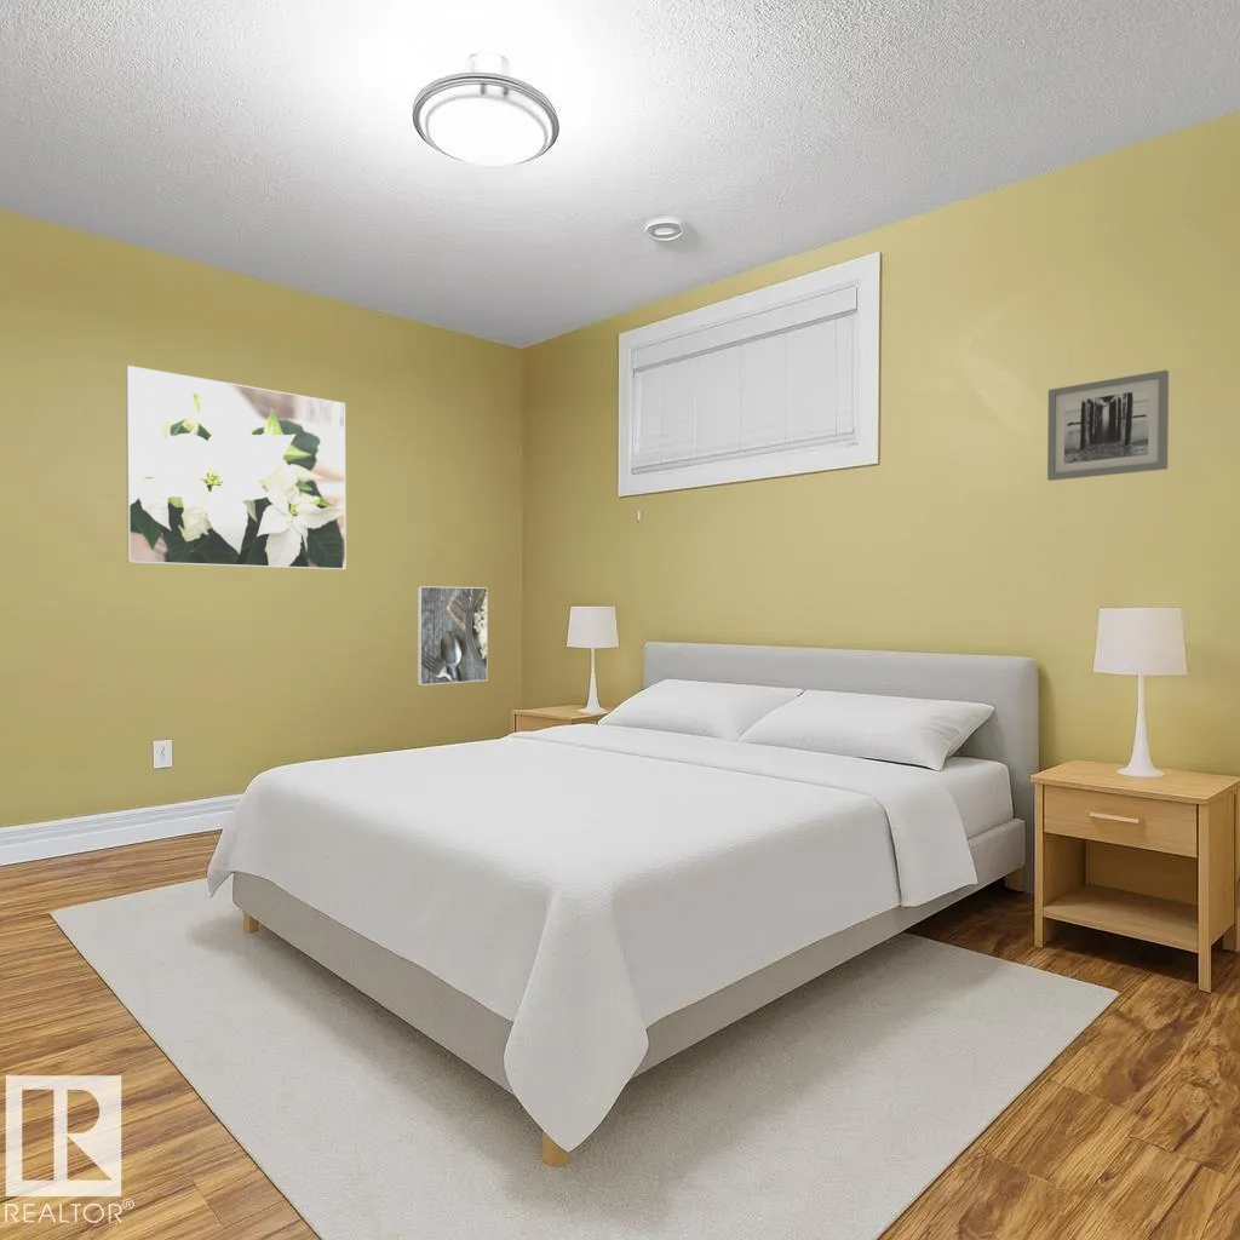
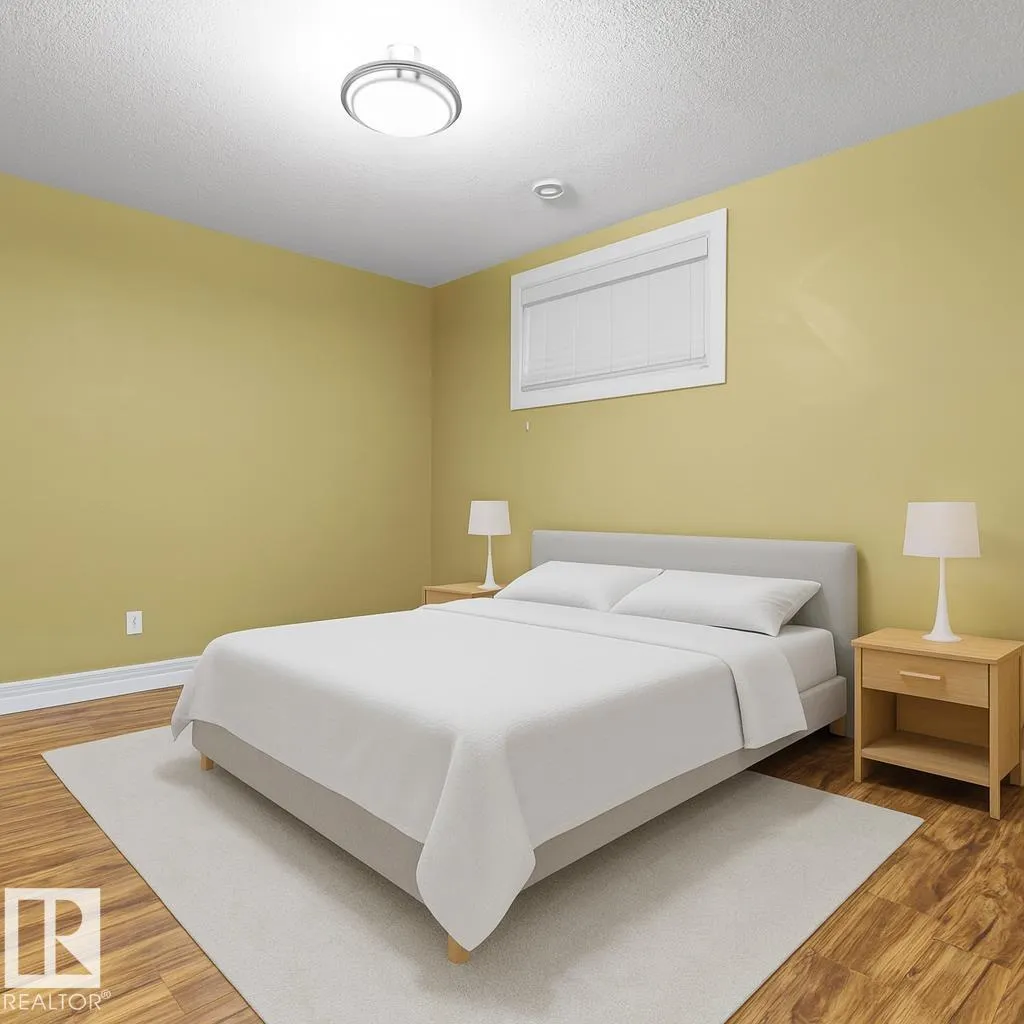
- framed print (245, 476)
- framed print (453, 635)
- wall art (1104, 427)
